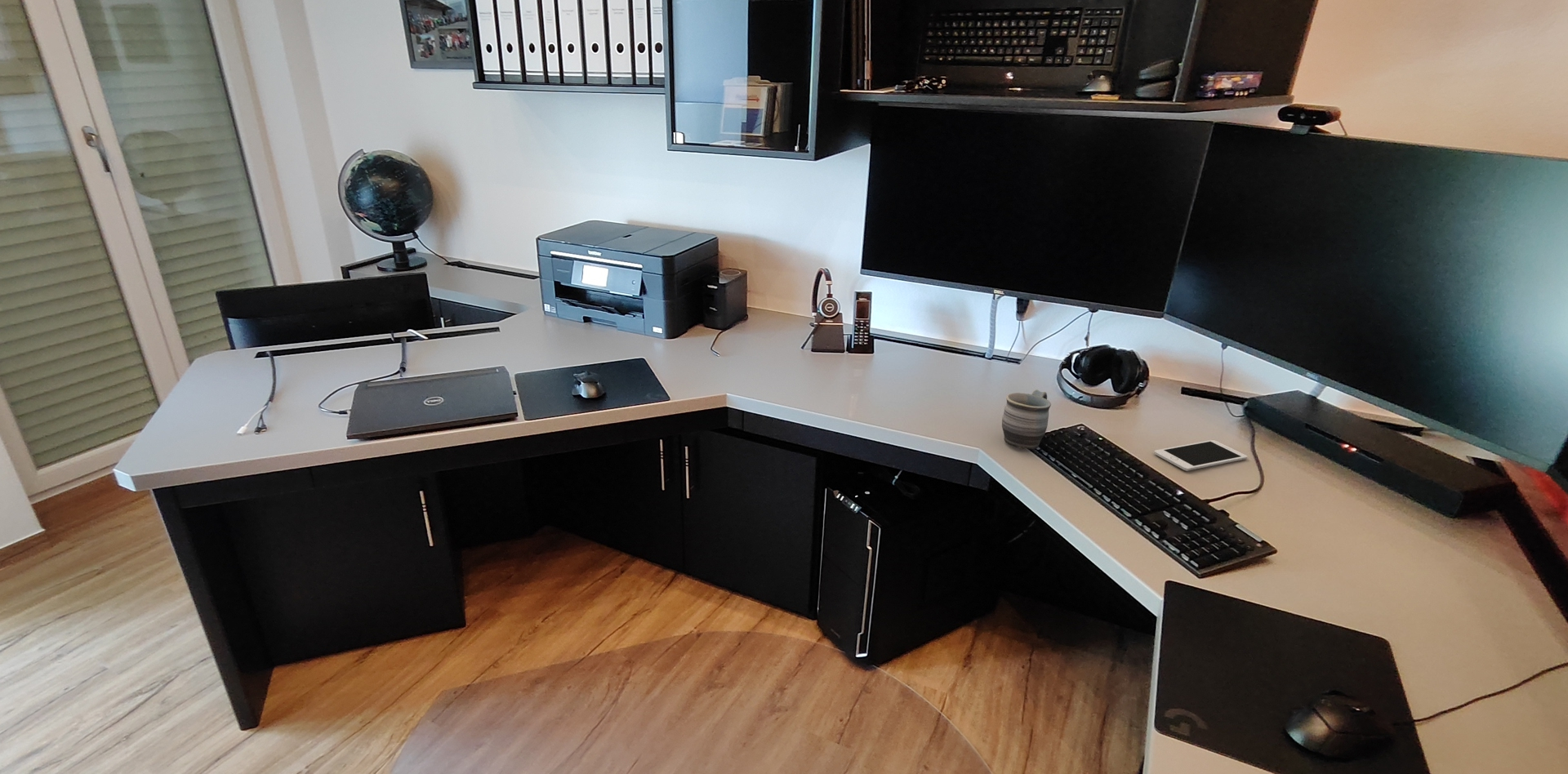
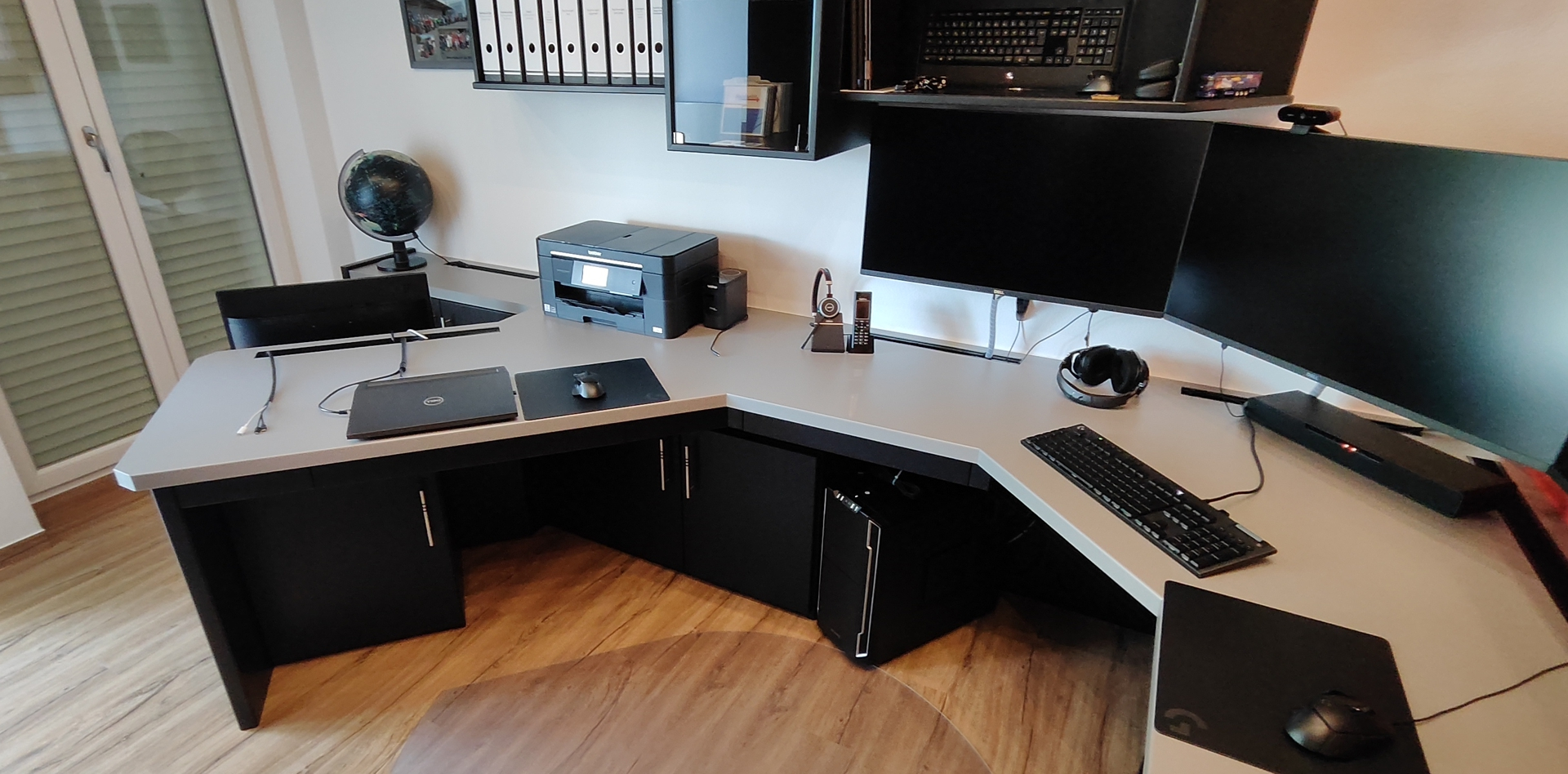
- cell phone (1200, 455)
- mug (1027, 417)
